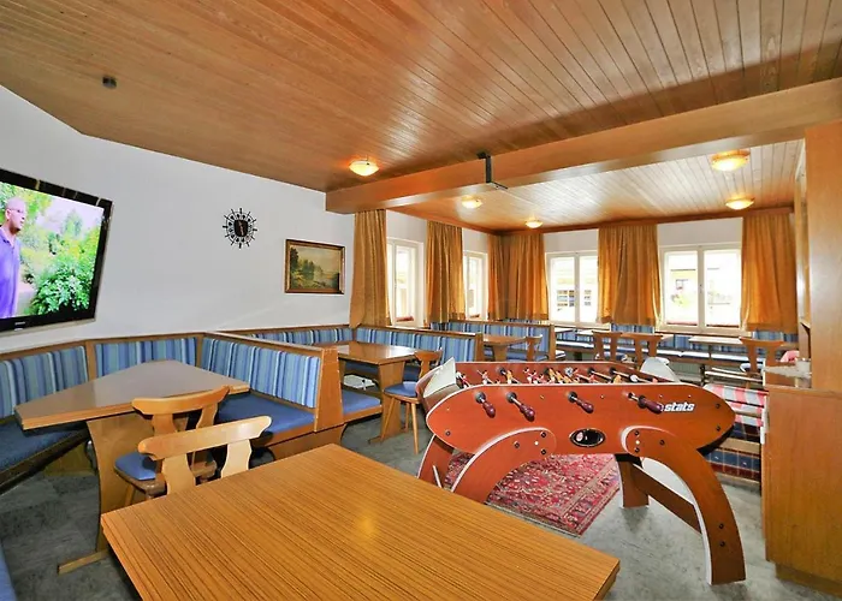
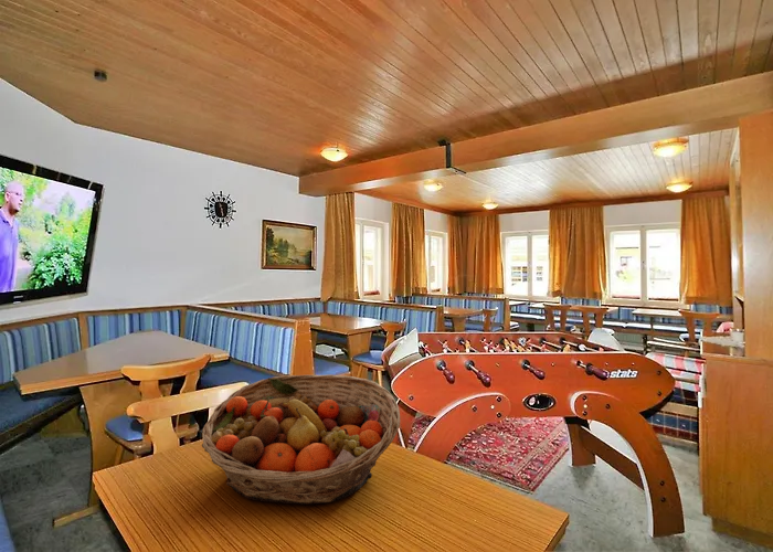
+ fruit basket (303, 431)
